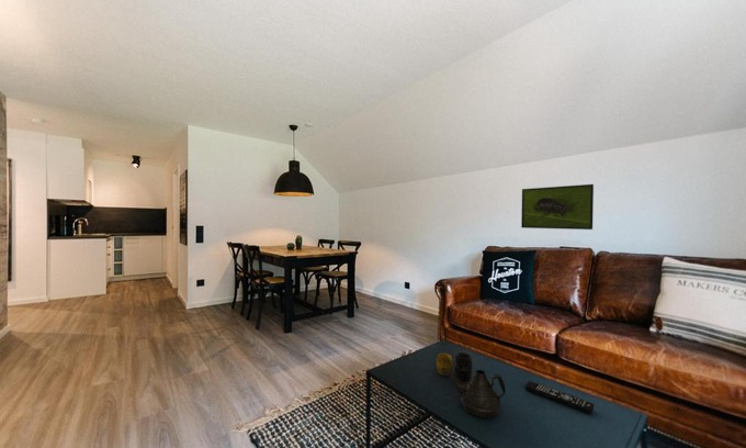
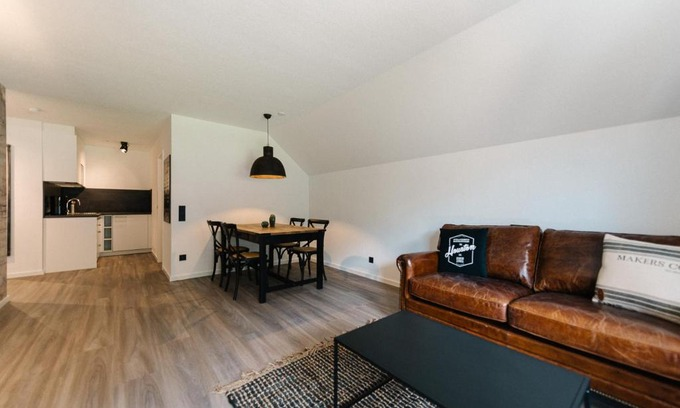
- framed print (554, 208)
- vase (452, 363)
- remote control (557, 396)
- teapot (472, 388)
